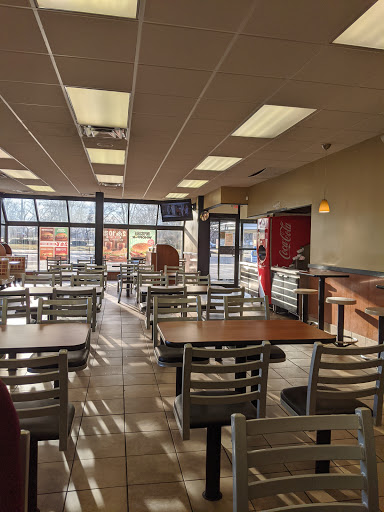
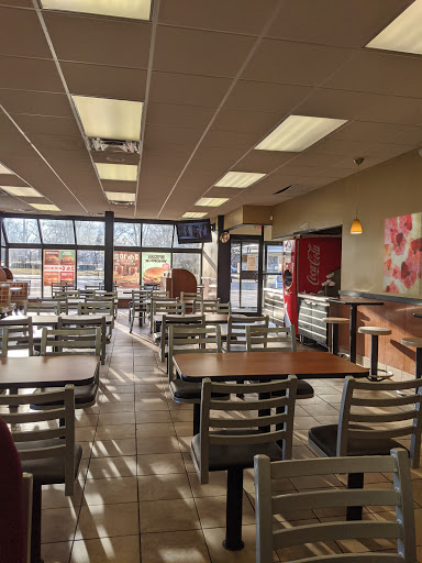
+ wall art (401, 254)
